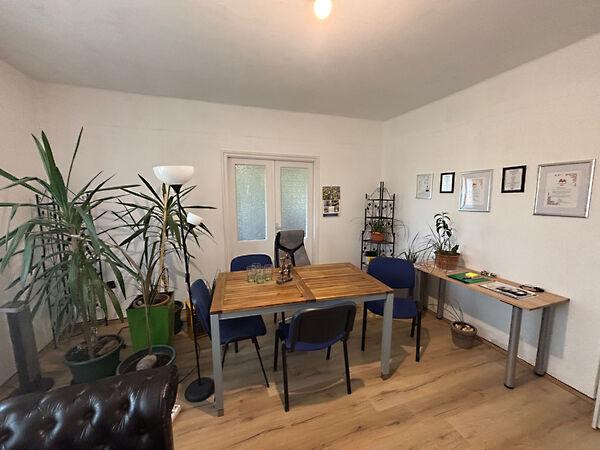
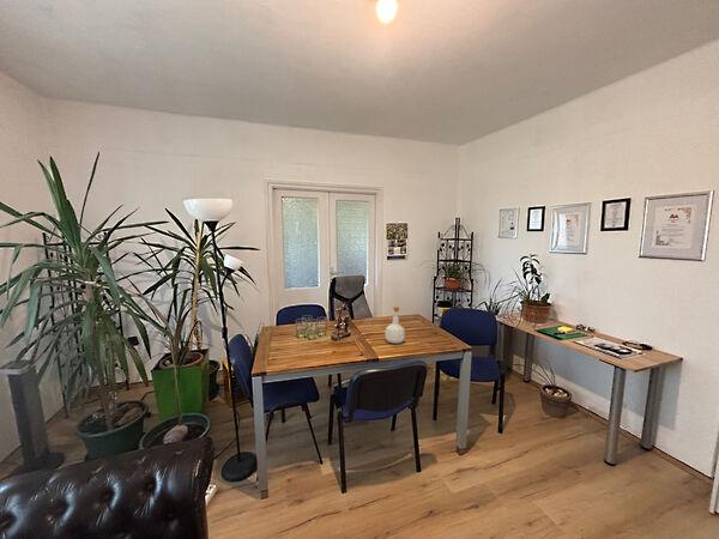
+ bottle (394, 323)
